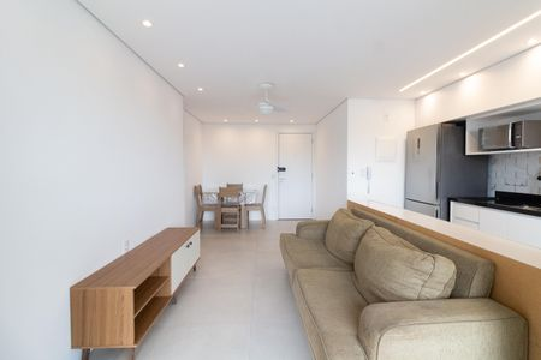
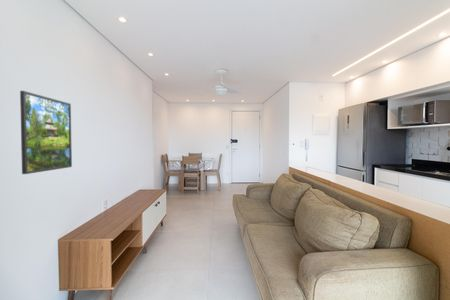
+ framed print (49, 134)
